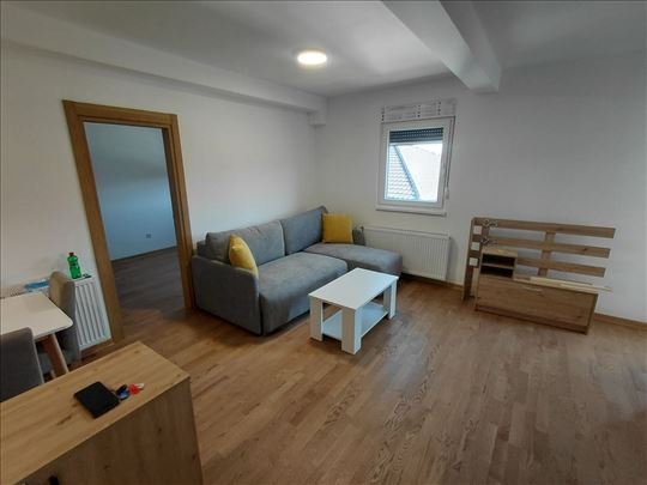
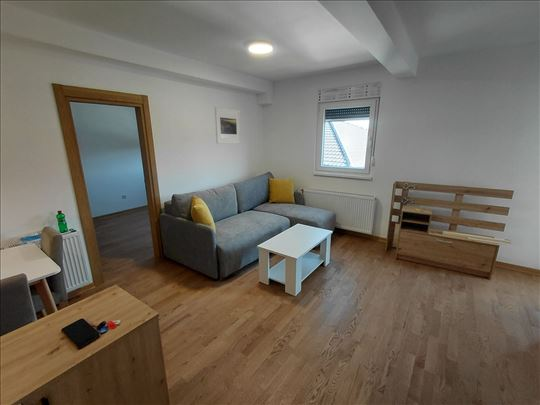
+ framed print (228, 126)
